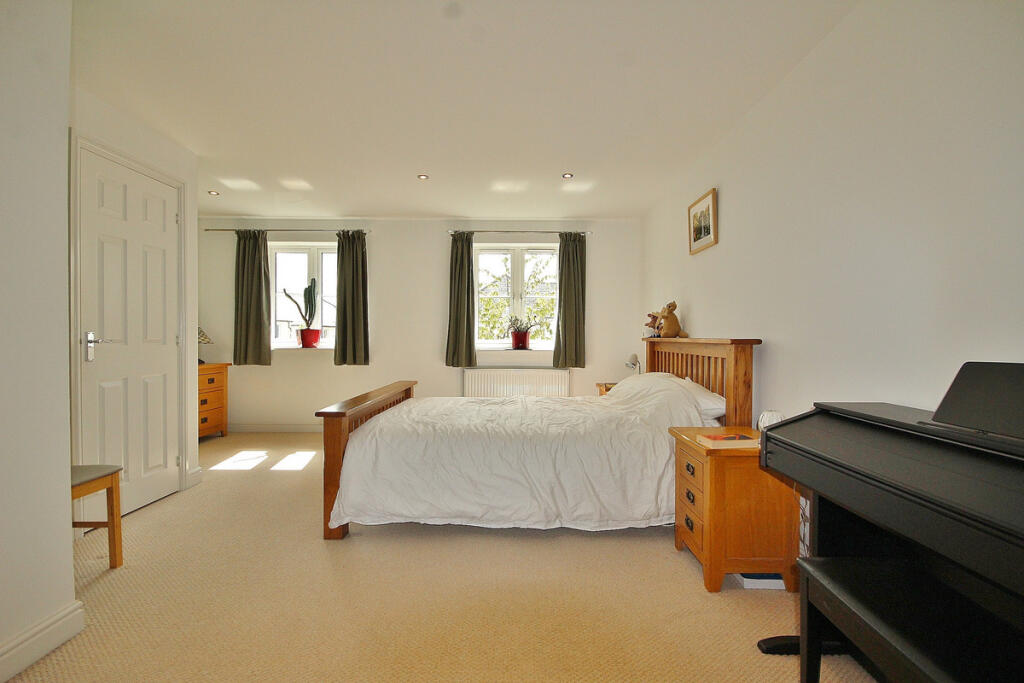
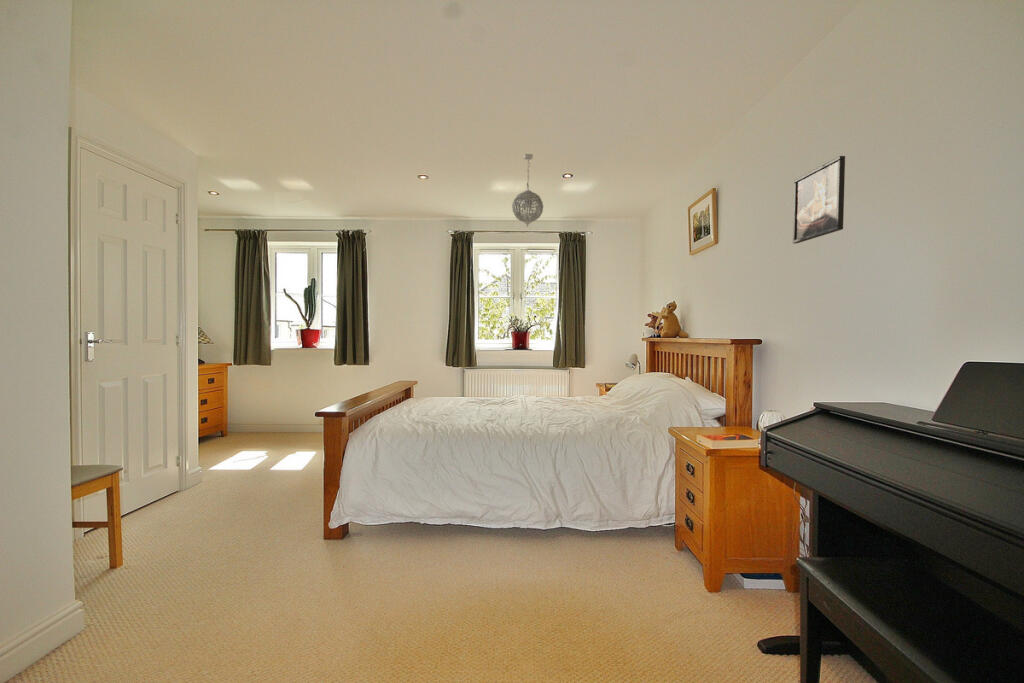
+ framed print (816, 202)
+ pendant light (527, 191)
